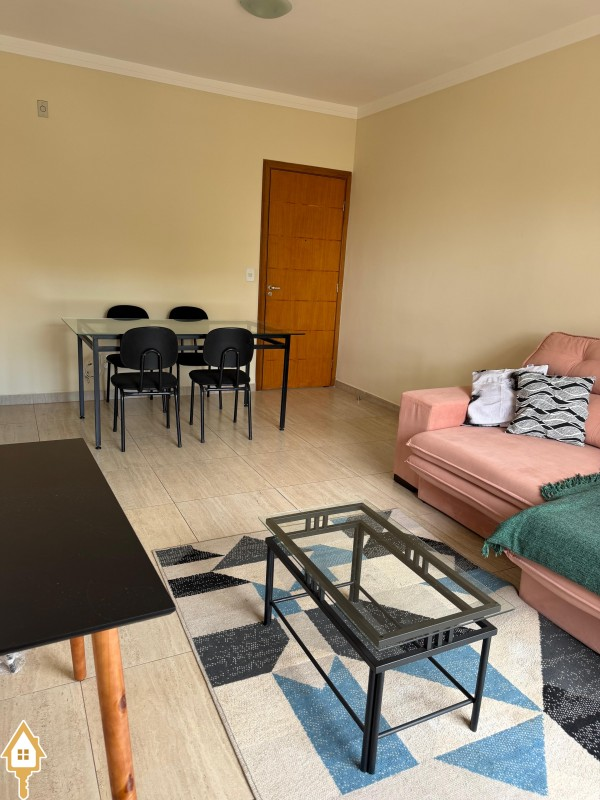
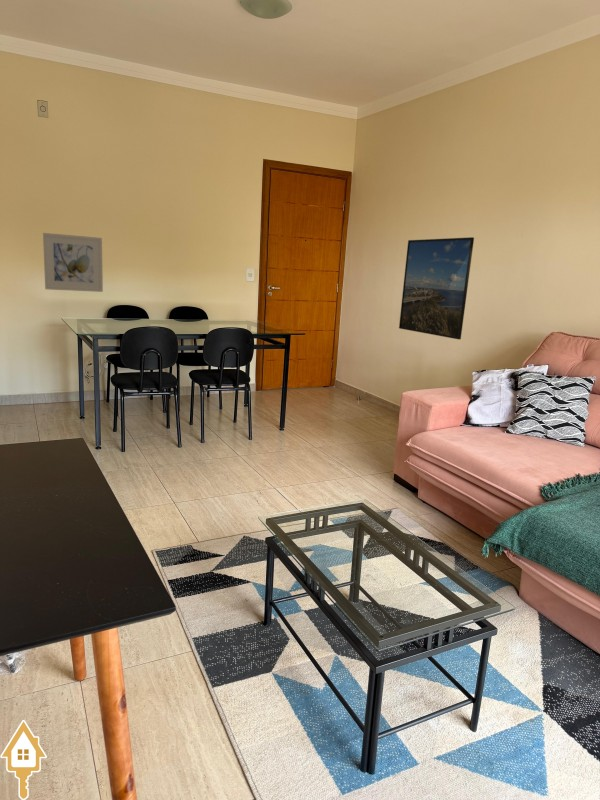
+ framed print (73, 263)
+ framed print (433, 287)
